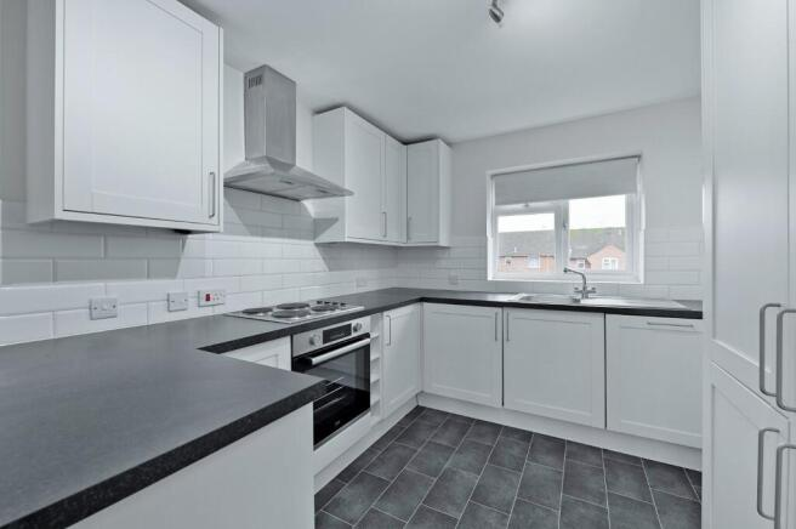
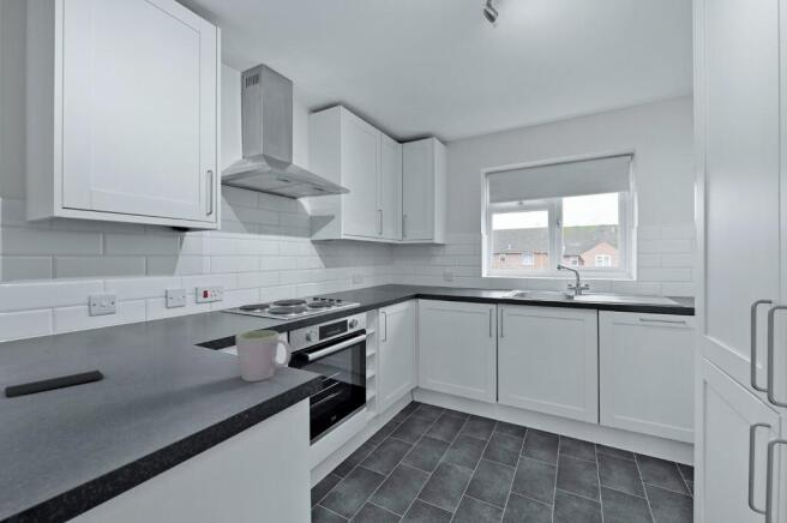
+ smartphone (56, 383)
+ mug (264, 355)
